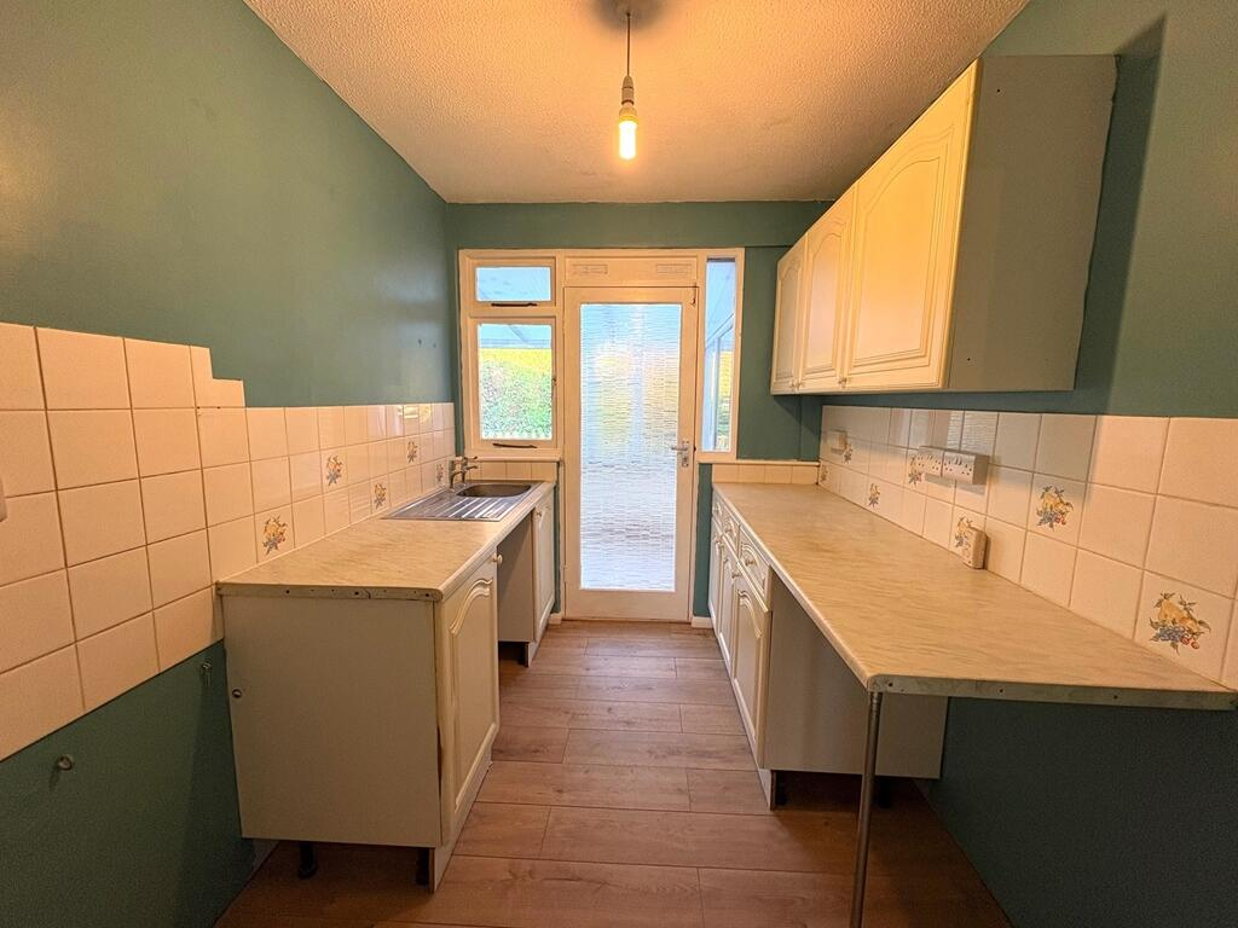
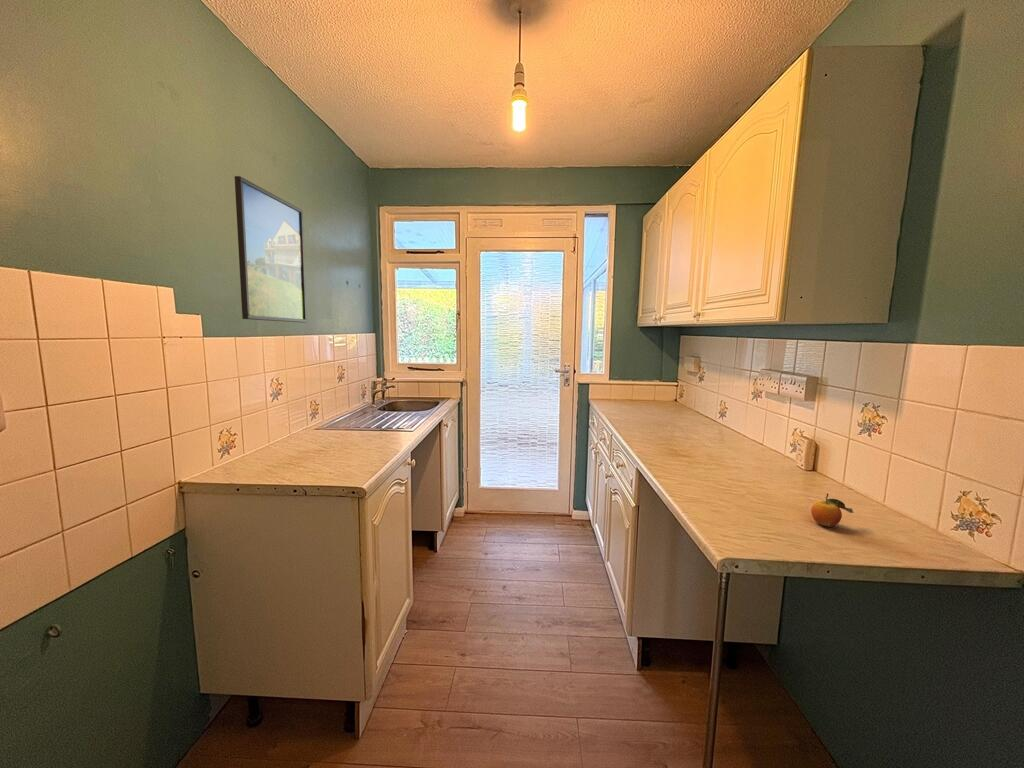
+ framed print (275, 259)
+ fruit (834, 509)
